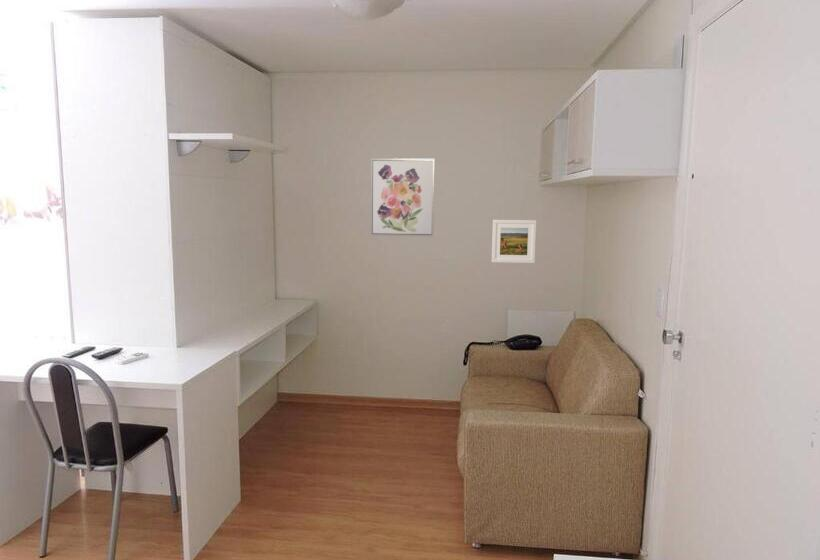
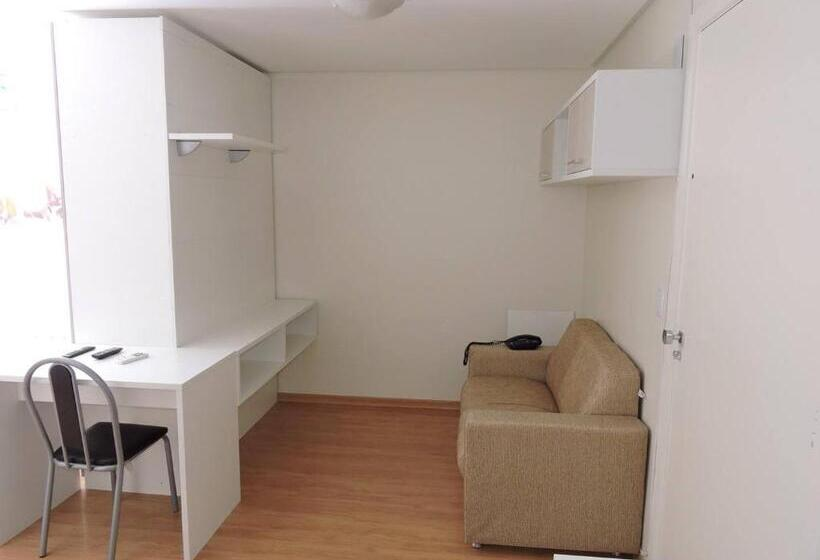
- wall art (402, 197)
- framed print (513, 241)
